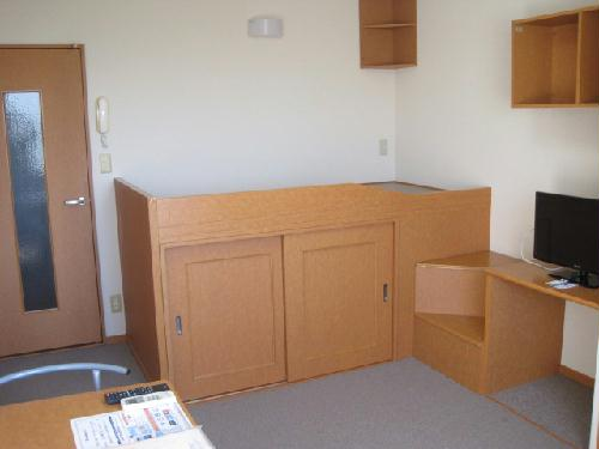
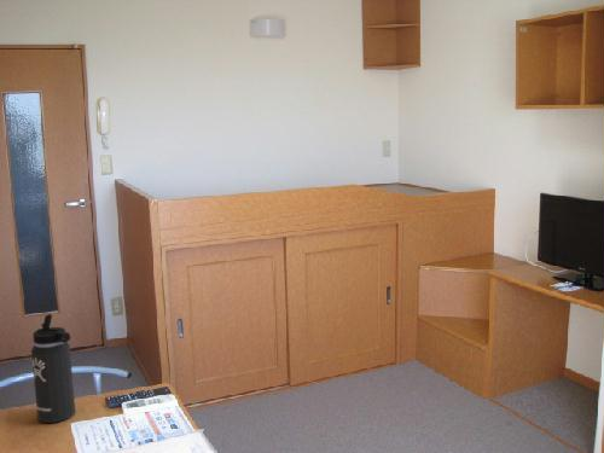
+ thermos bottle (54, 366)
